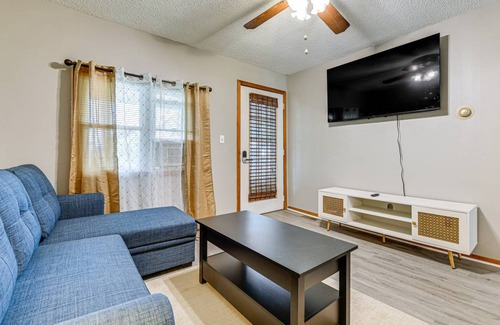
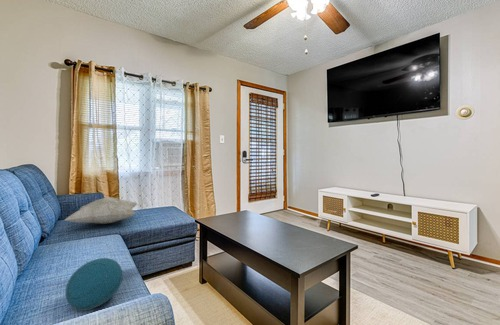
+ cushion (96, 280)
+ decorative pillow (106, 210)
